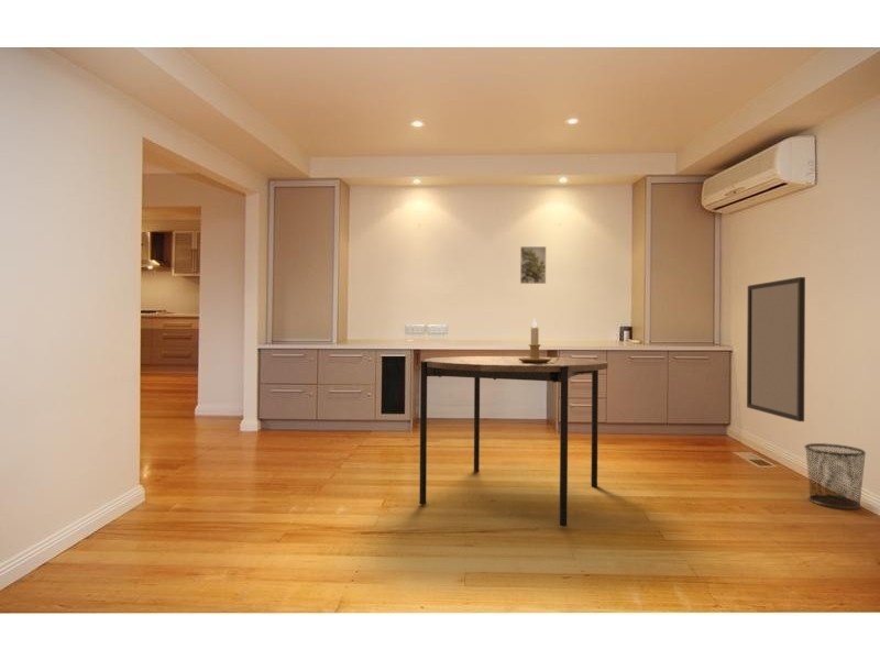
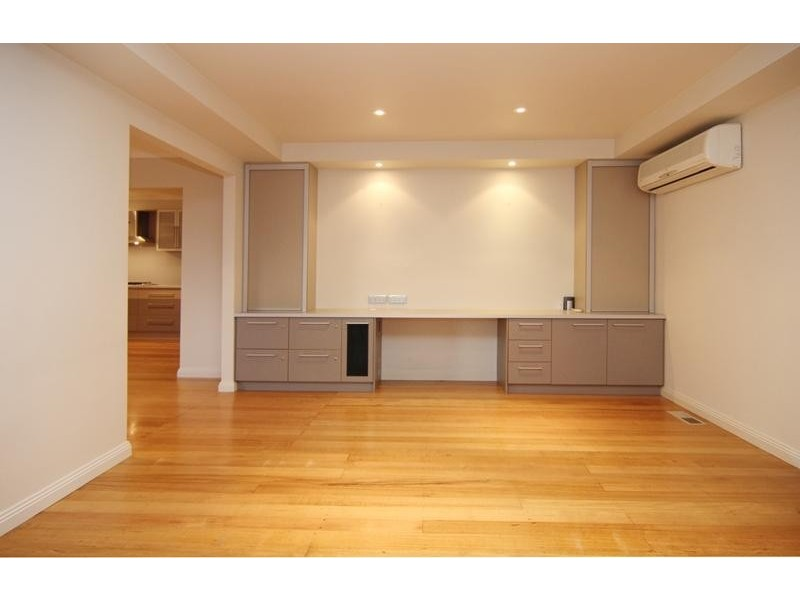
- dining table (479, 427)
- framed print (532, 265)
- waste bin (834, 475)
- home mirror (773, 348)
- candlestick (537, 340)
